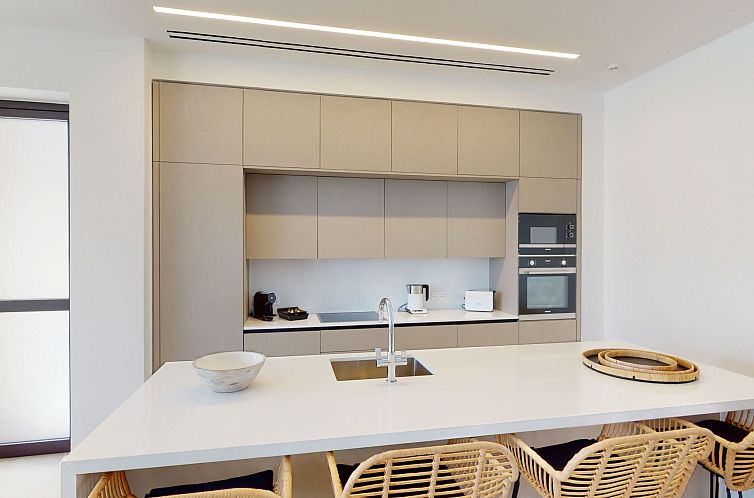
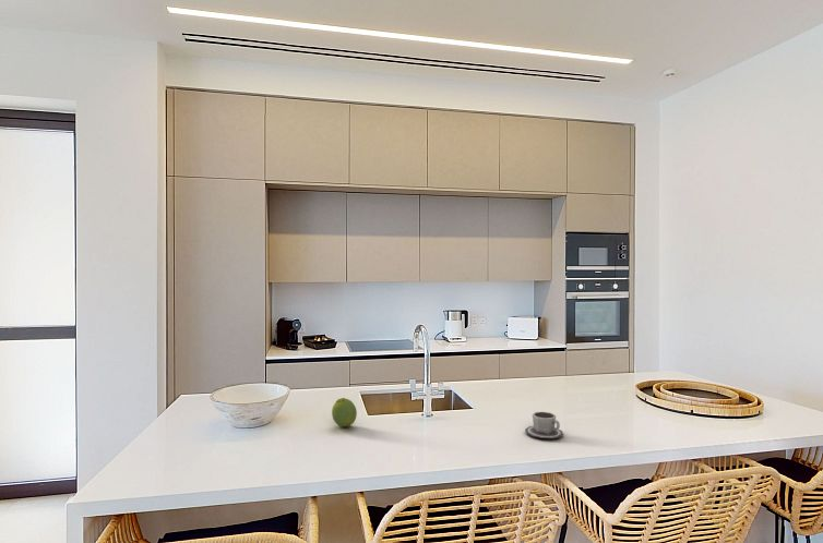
+ cup (544, 424)
+ fruit (344, 412)
